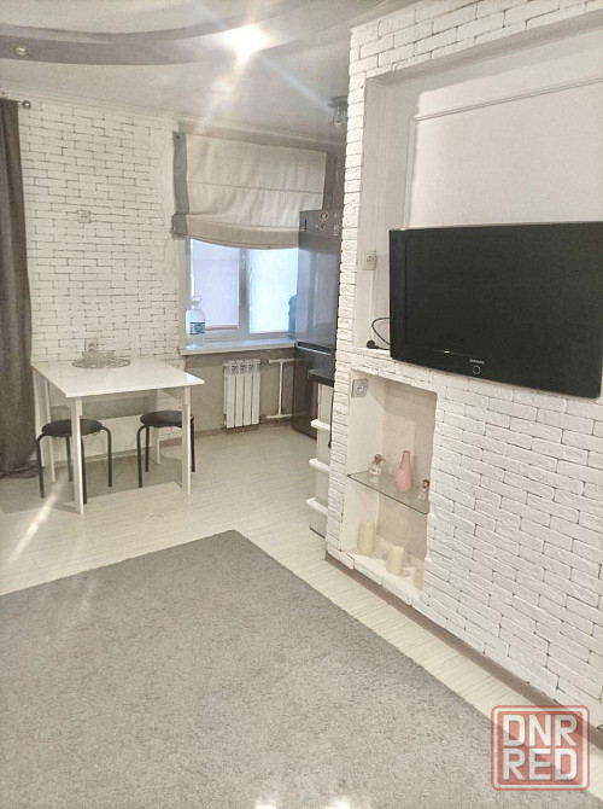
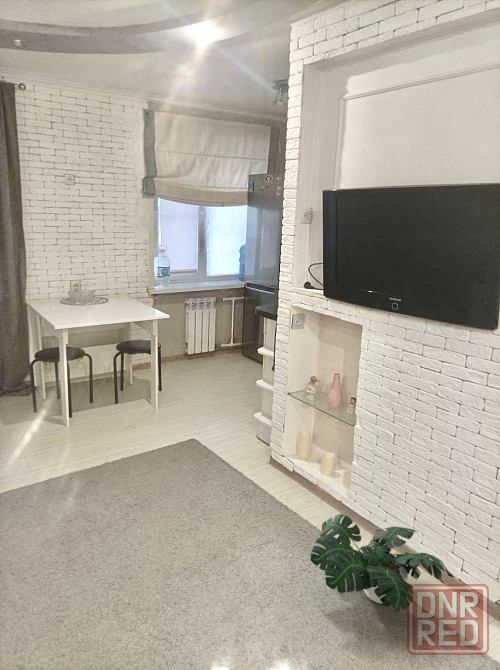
+ potted plant (369, 566)
